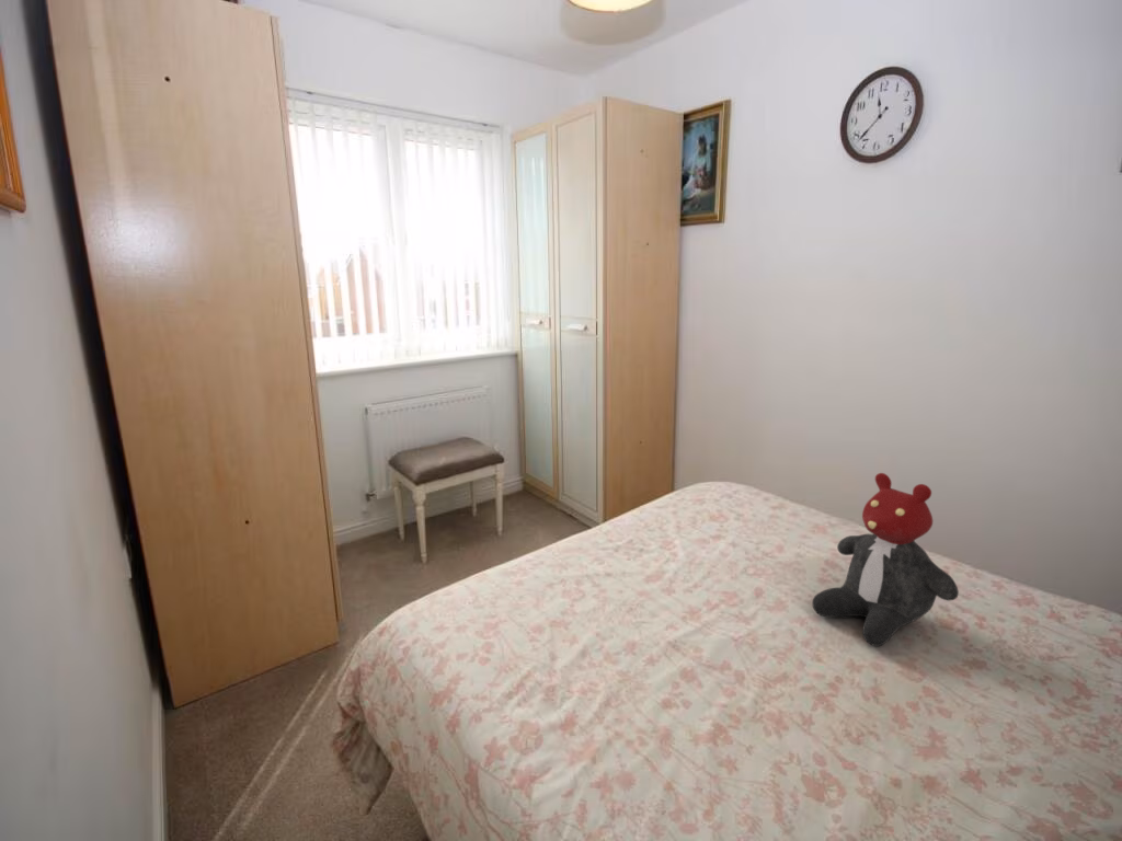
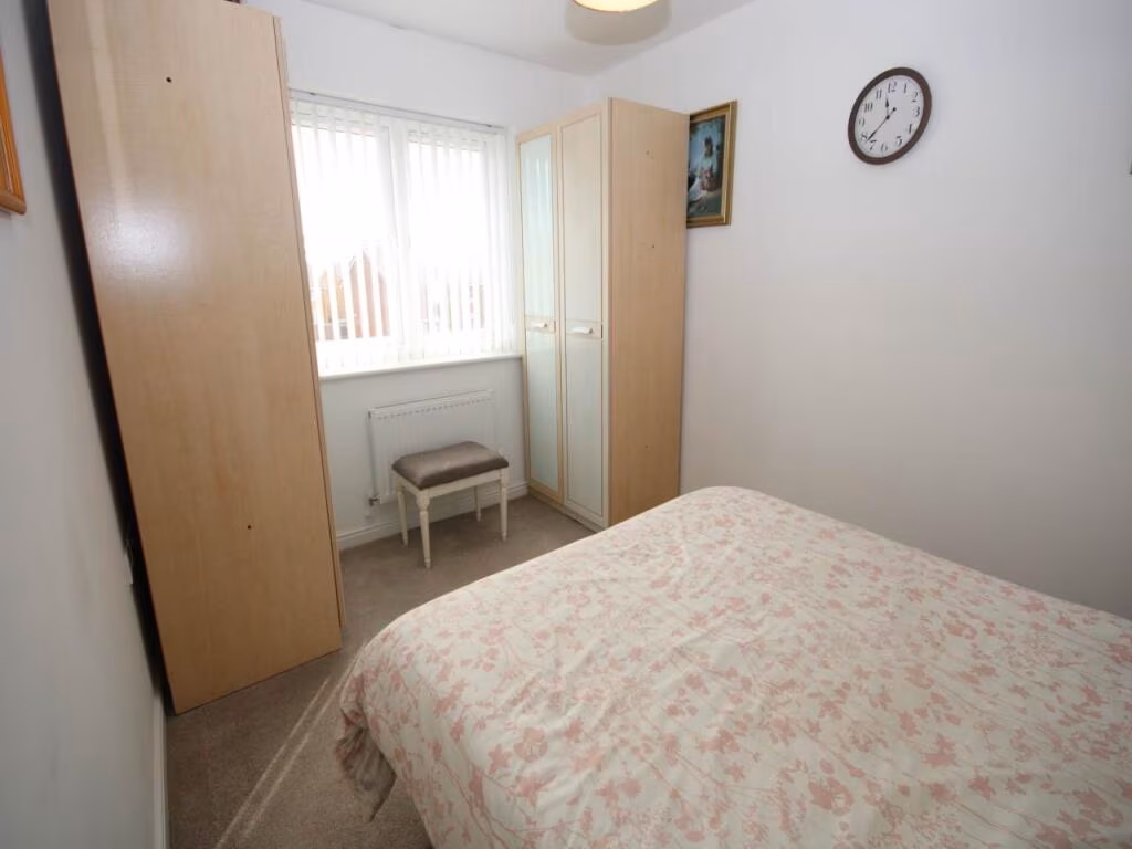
- teddy bear (880, 553)
